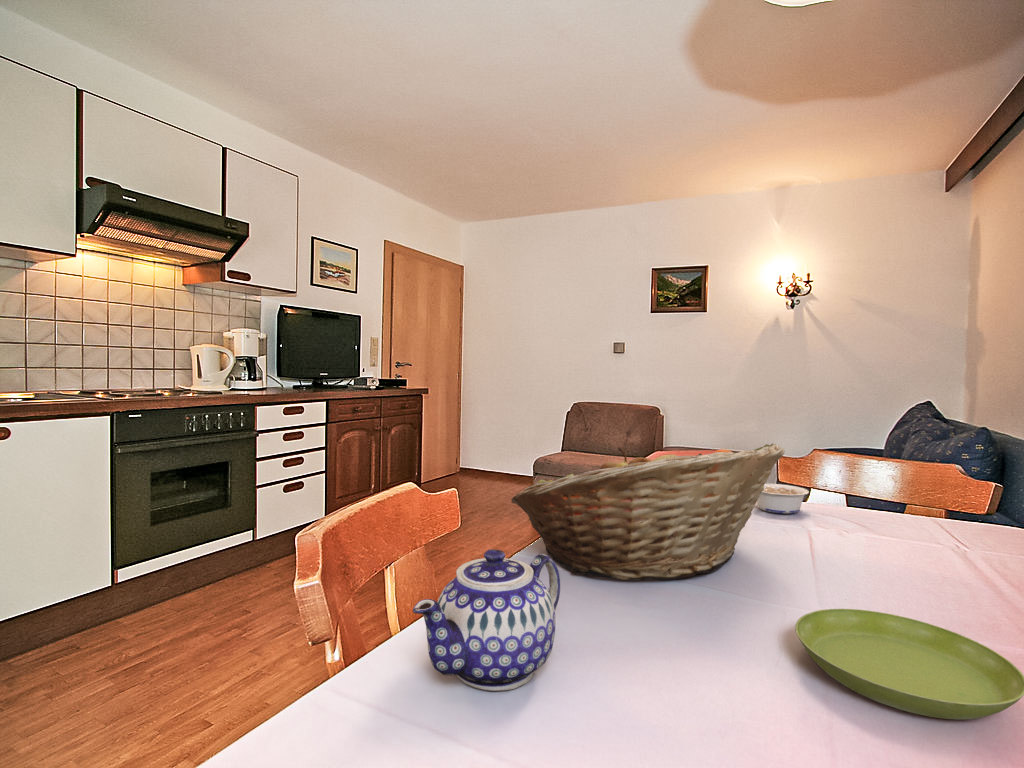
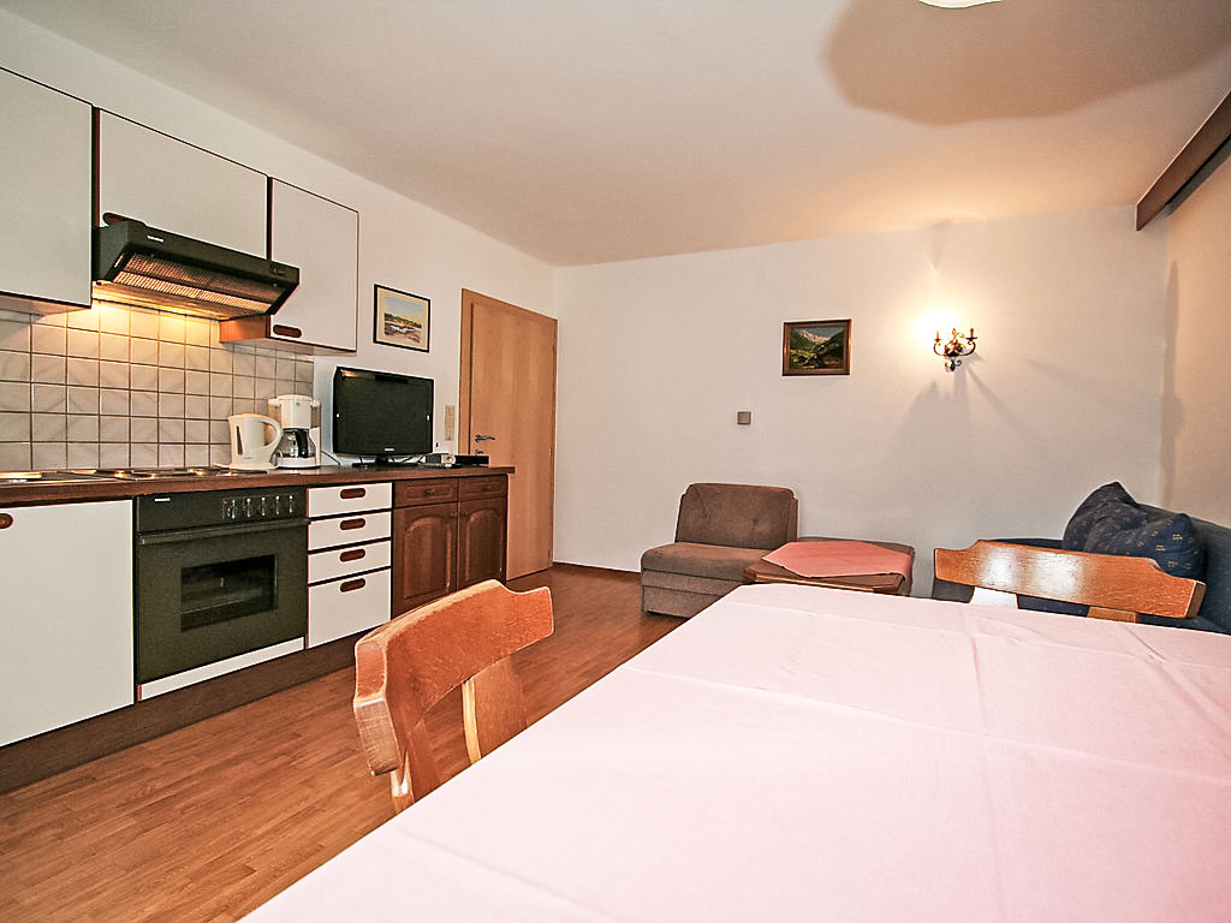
- legume (778, 497)
- saucer (900, 662)
- fruit basket (650, 496)
- teapot (494, 609)
